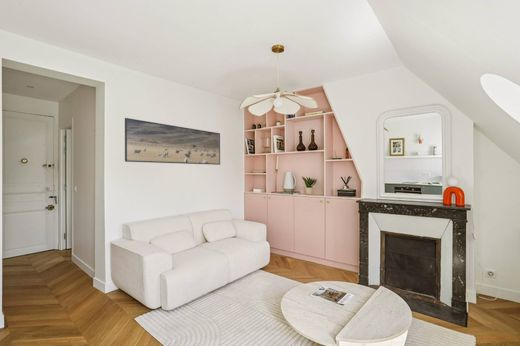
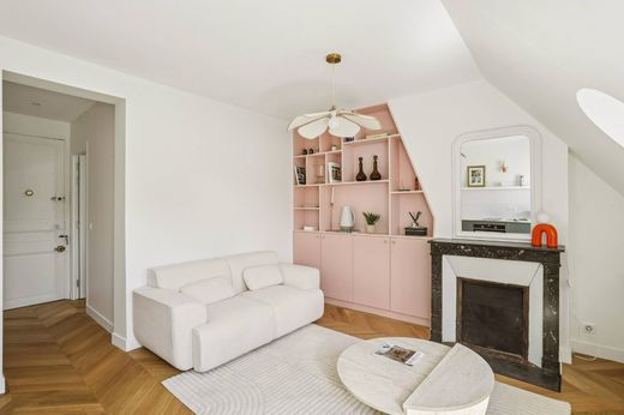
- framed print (180, 145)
